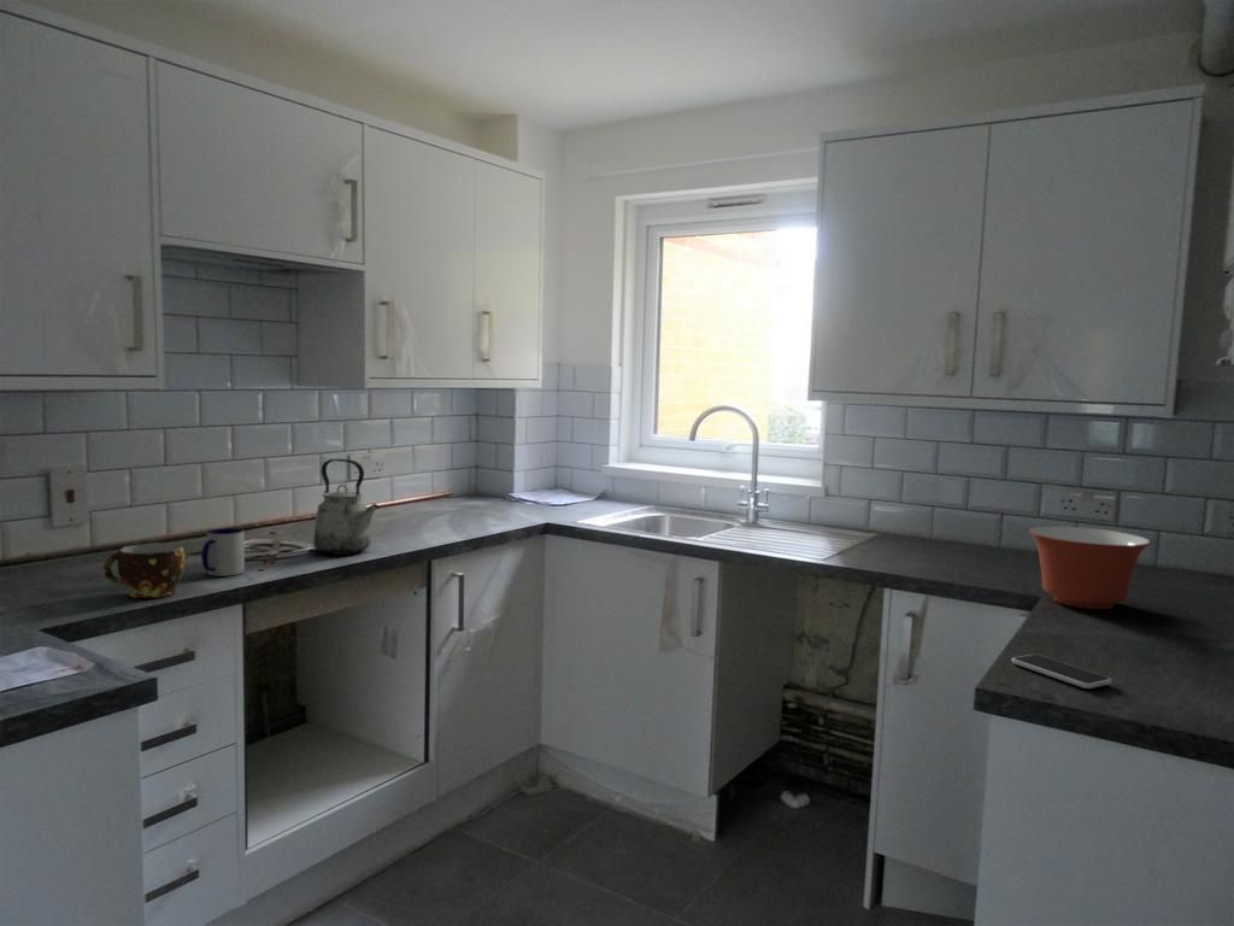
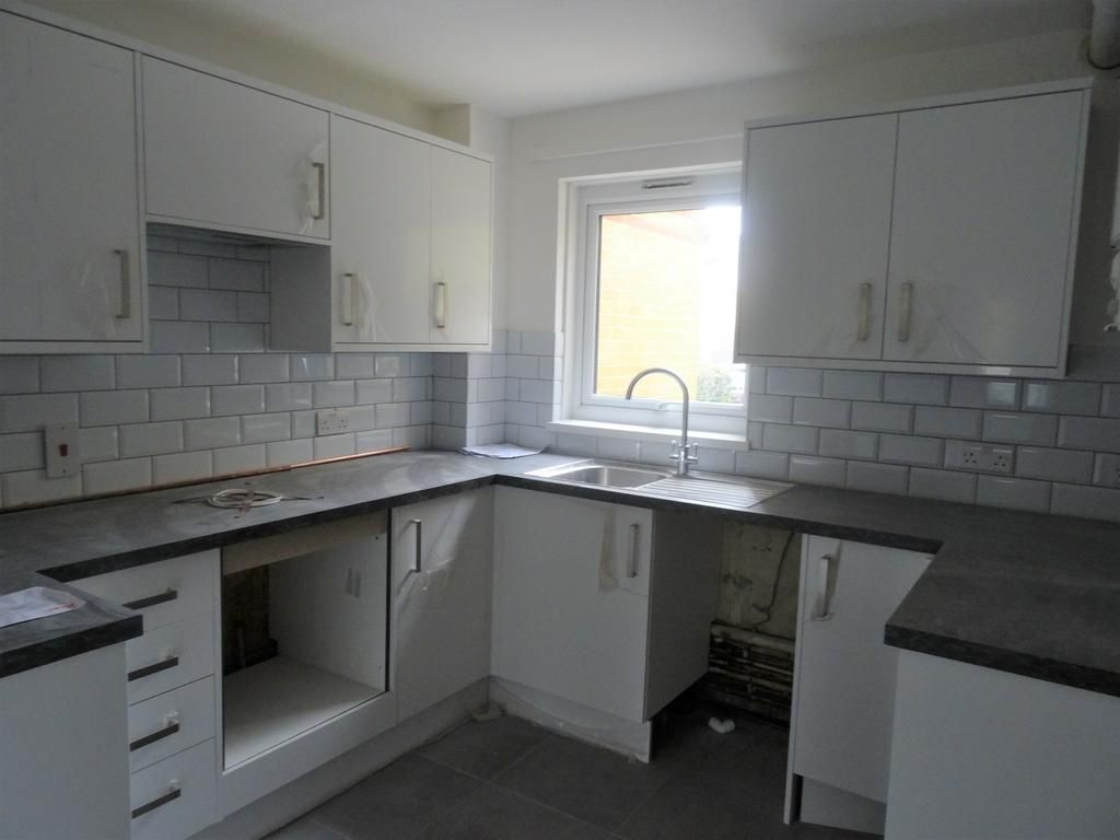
- cup (148, 572)
- smartphone (1059, 670)
- mug (221, 552)
- mixing bowl (1085, 568)
- kettle (349, 506)
